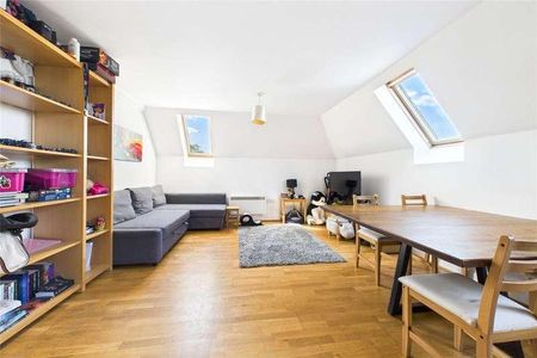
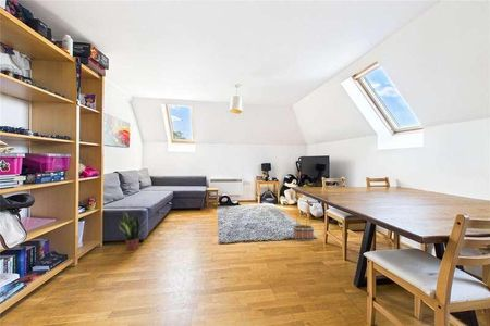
+ potted plant (132, 229)
+ basket (303, 225)
